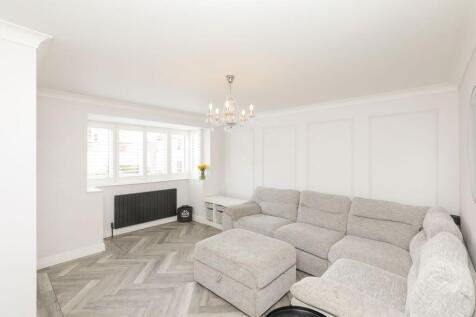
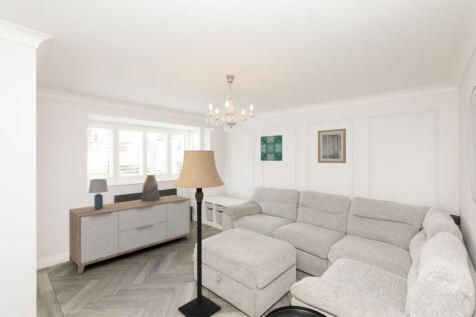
+ decorative urn (150, 187)
+ sideboard (137, 226)
+ lamp (98, 194)
+ wall art (271, 148)
+ lamp (199, 230)
+ wall art (331, 146)
